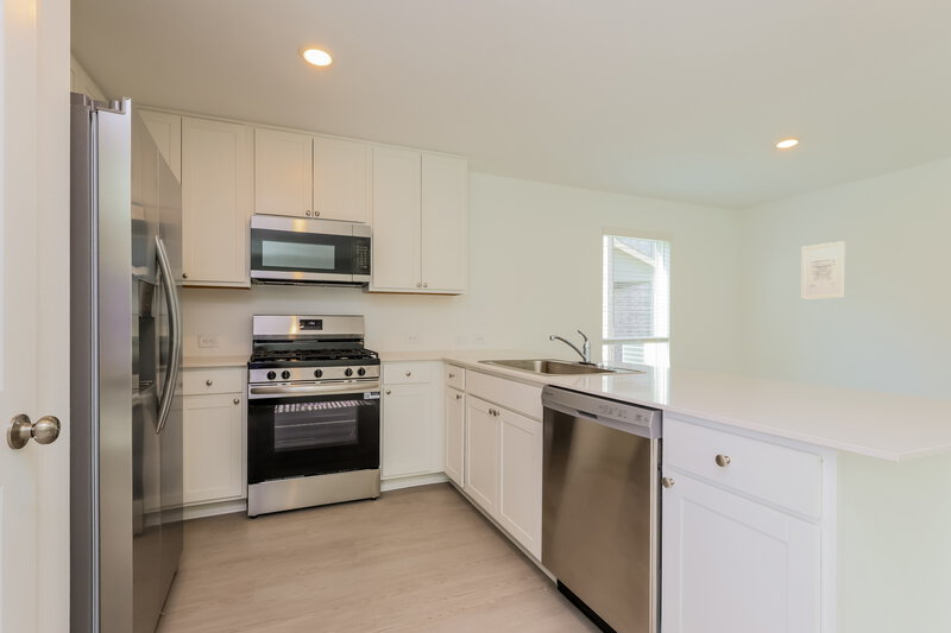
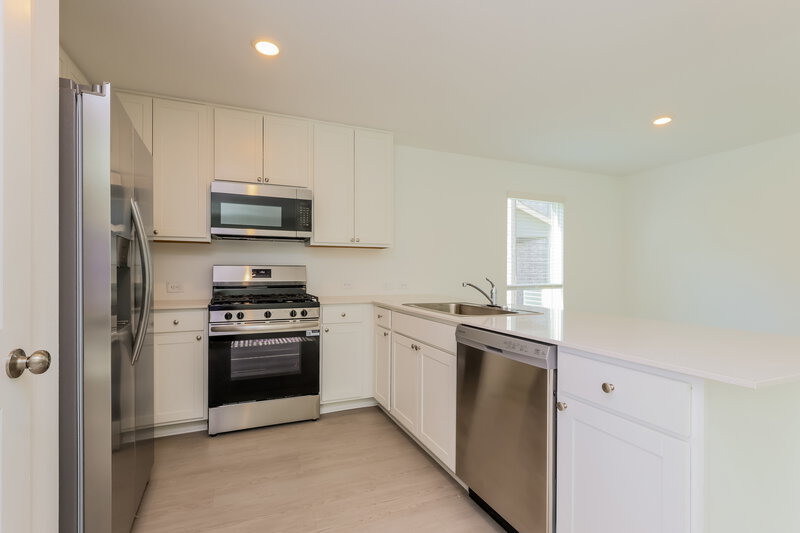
- wall art (821, 271)
